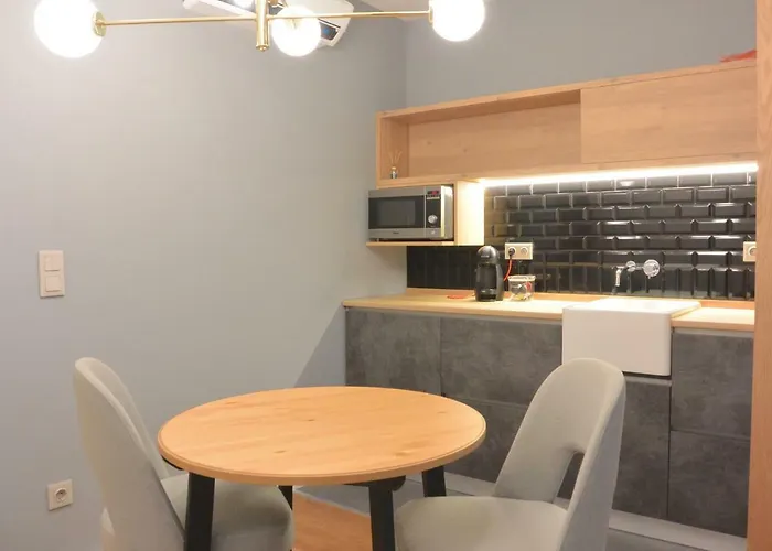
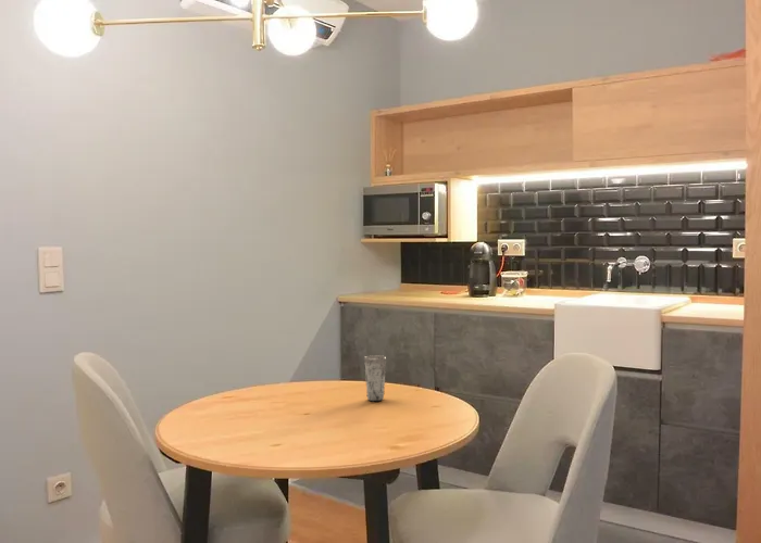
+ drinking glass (375, 378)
